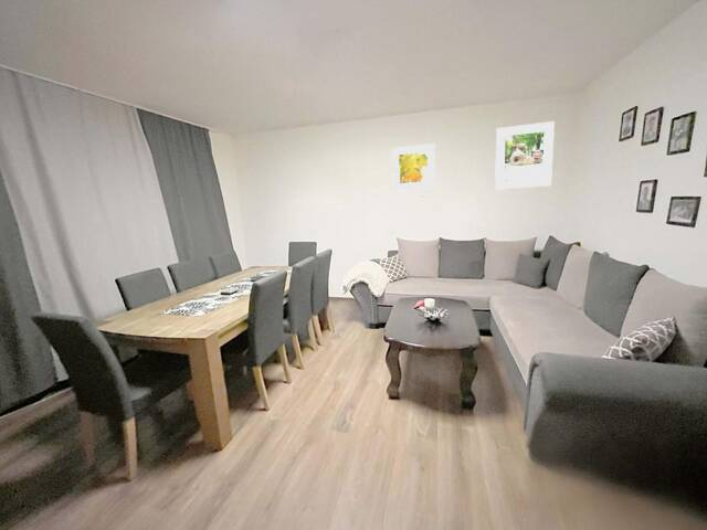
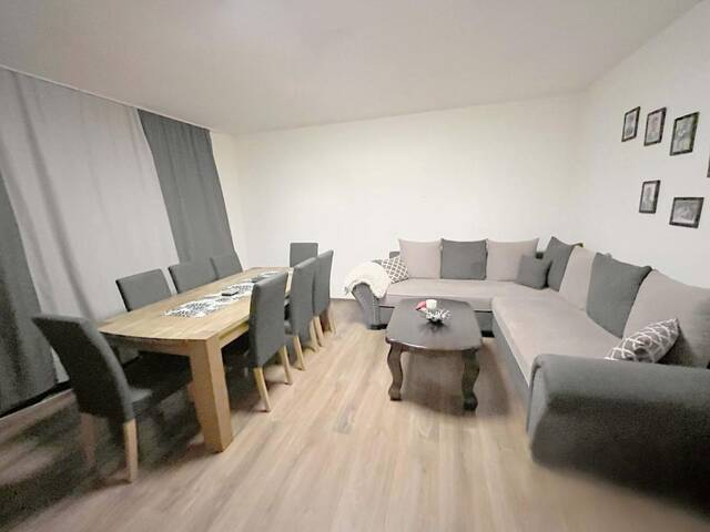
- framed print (413, 168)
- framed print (523, 157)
